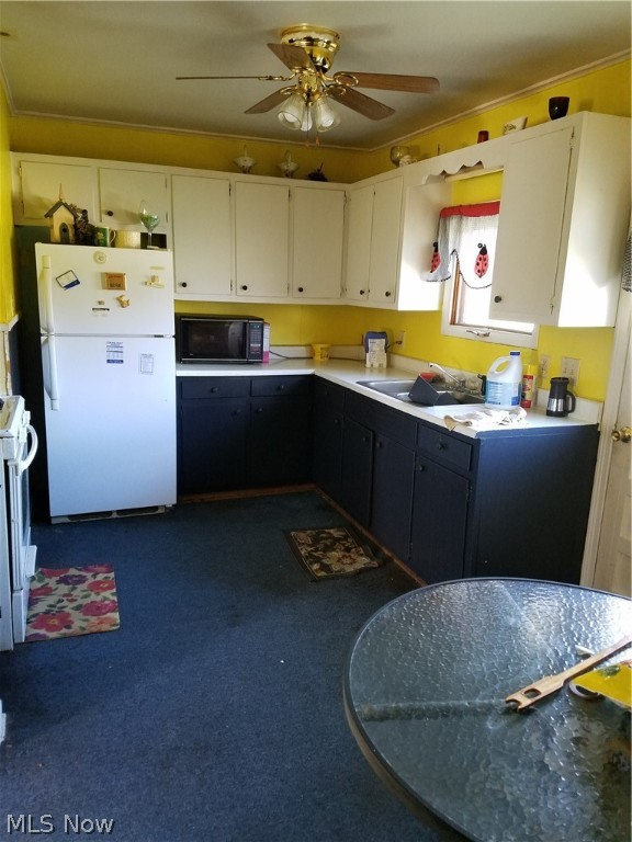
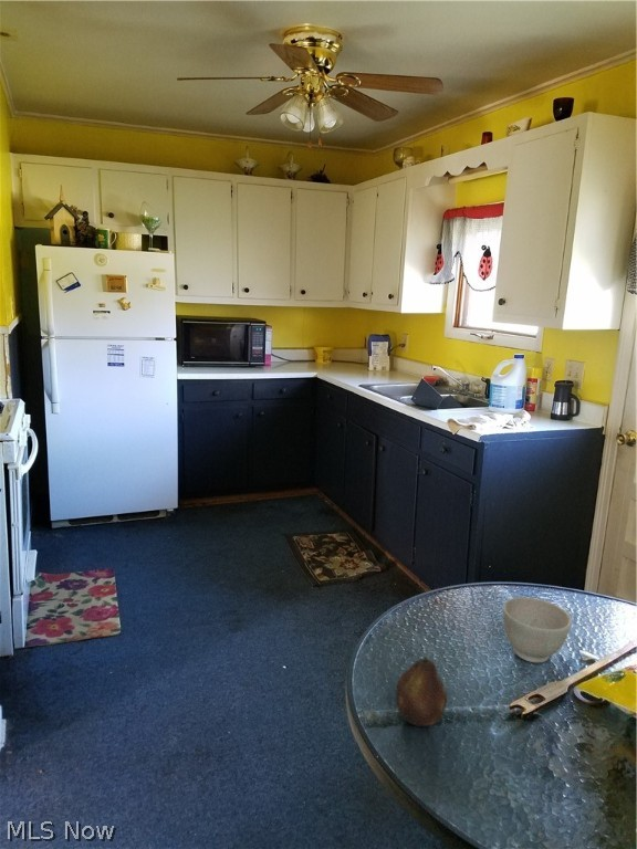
+ bowl (534, 632)
+ fruit (421, 689)
